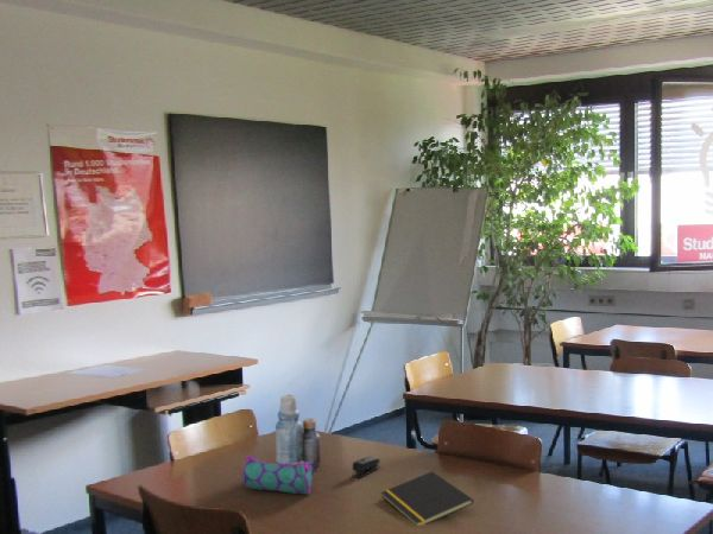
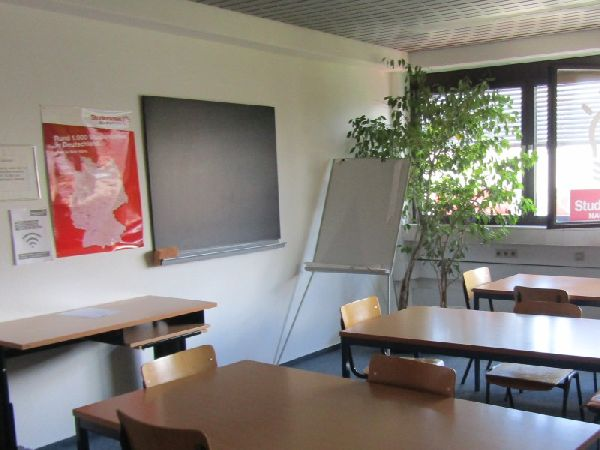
- bottle (296, 431)
- stapler (366, 464)
- pencil case (278, 475)
- notepad (425, 497)
